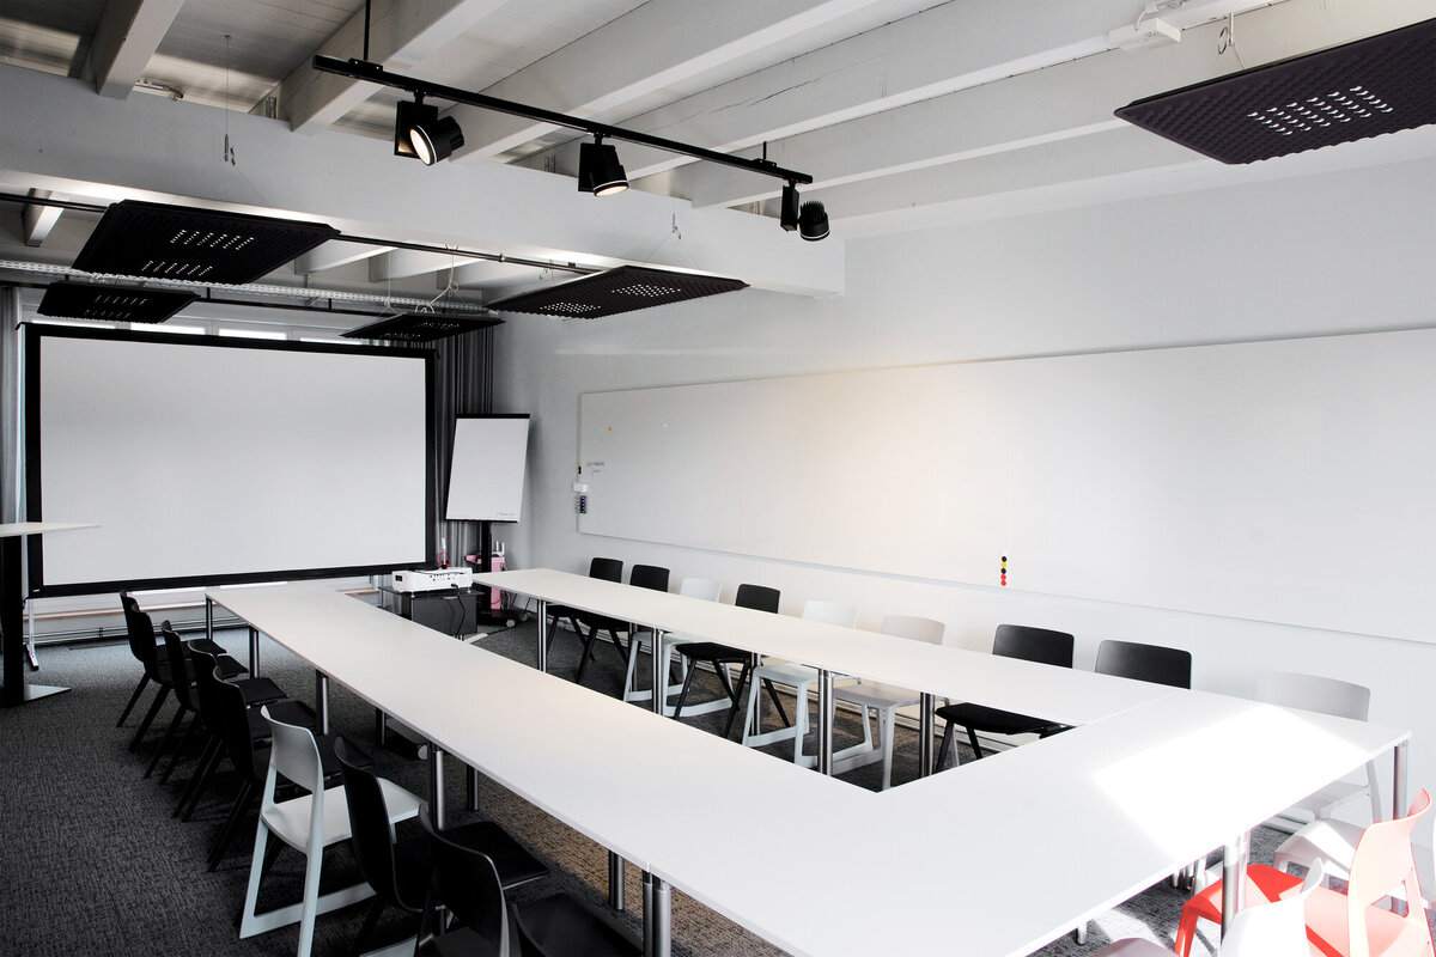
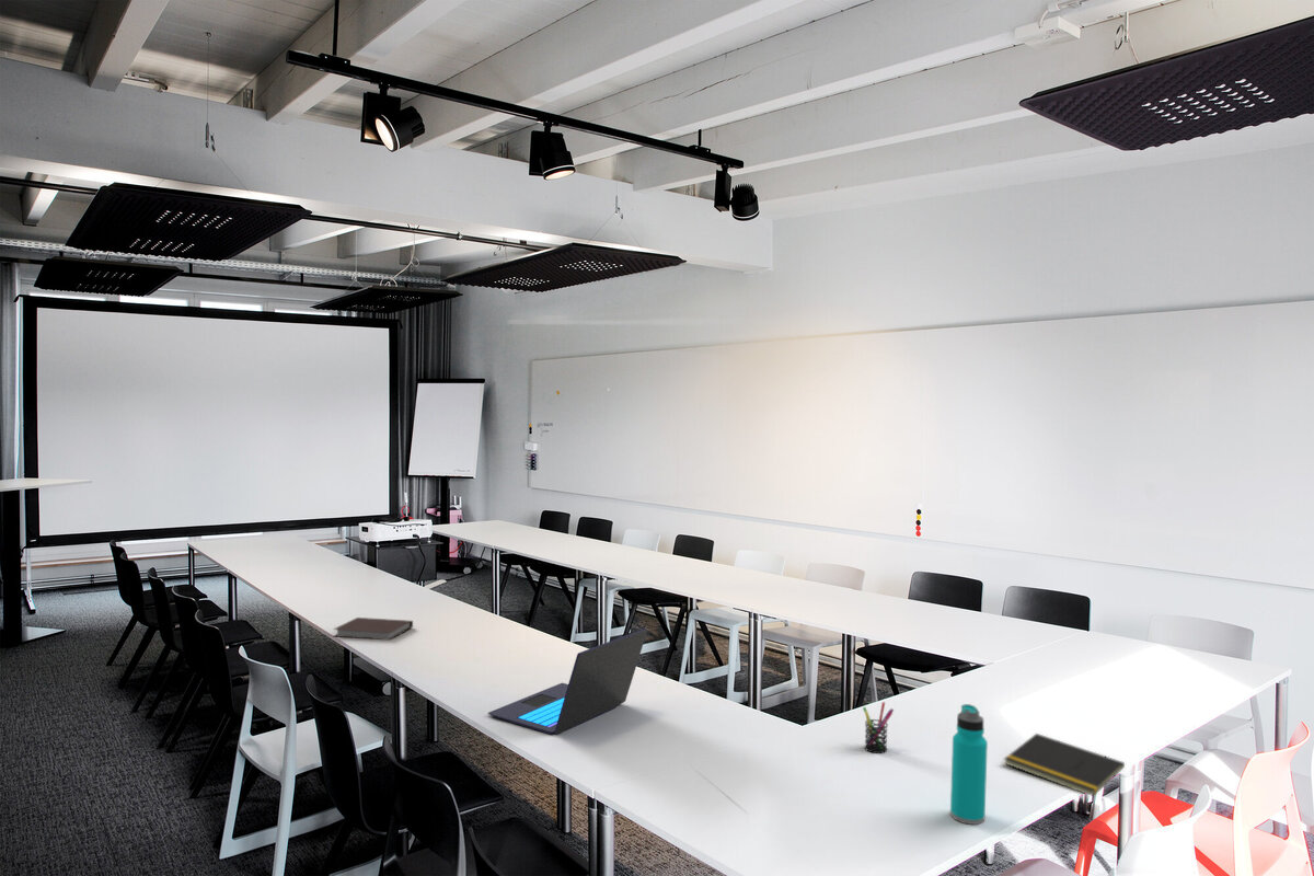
+ notepad (1062, 762)
+ notebook (373, 627)
+ pen holder (875, 725)
+ water bottle (969, 762)
+ laptop (572, 671)
